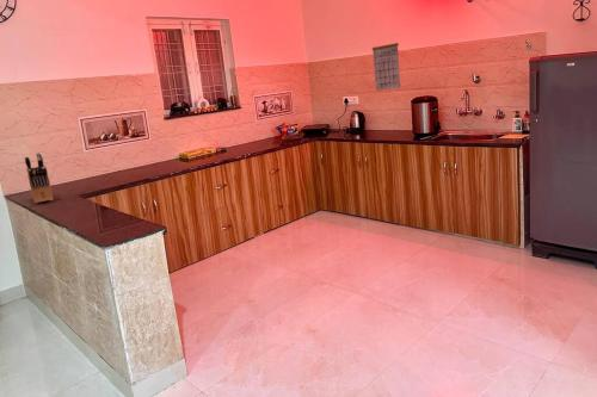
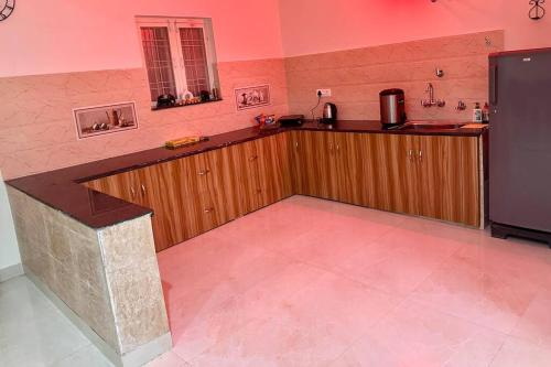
- knife block (38, 176)
- calendar (386, 62)
